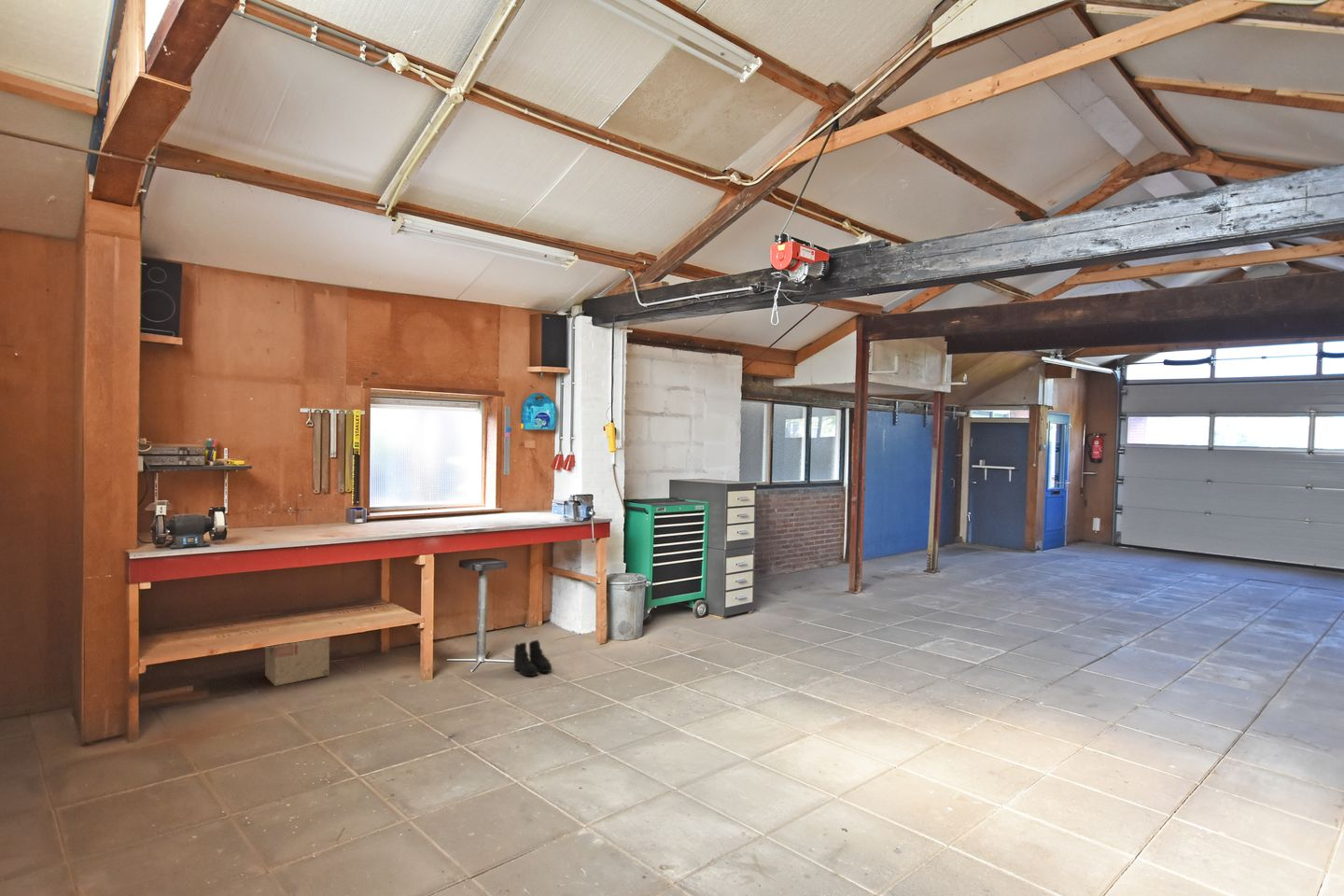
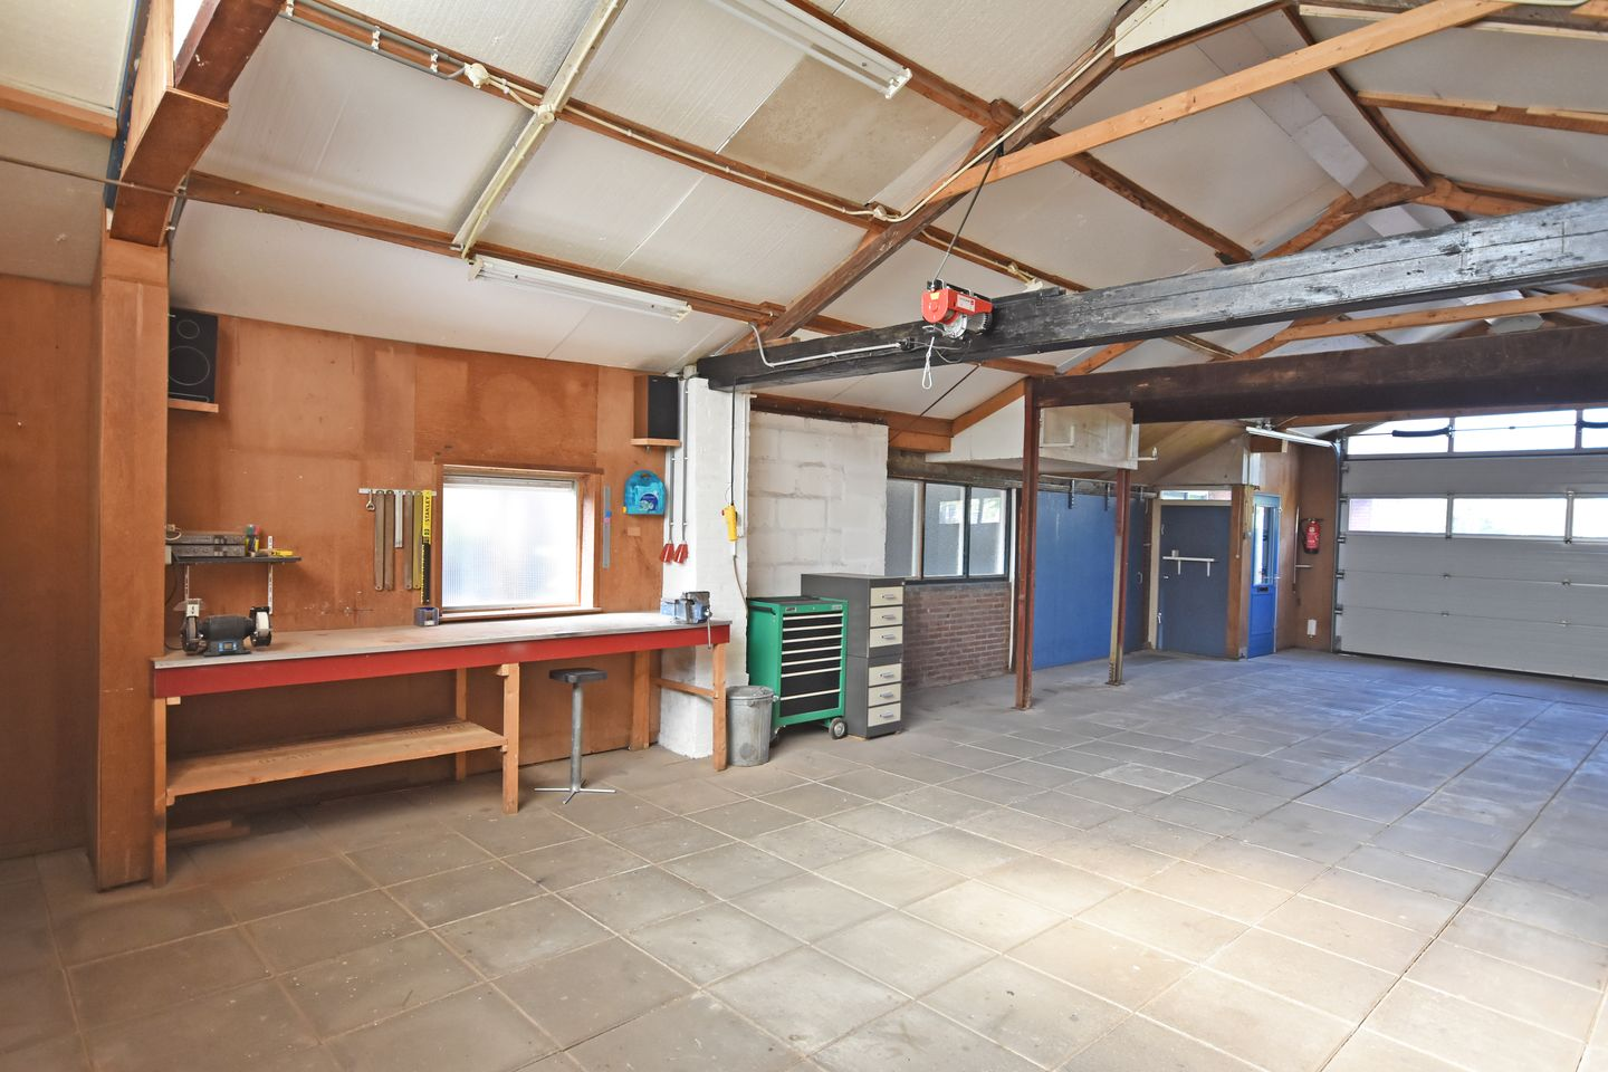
- boots (532, 656)
- cardboard box (285, 652)
